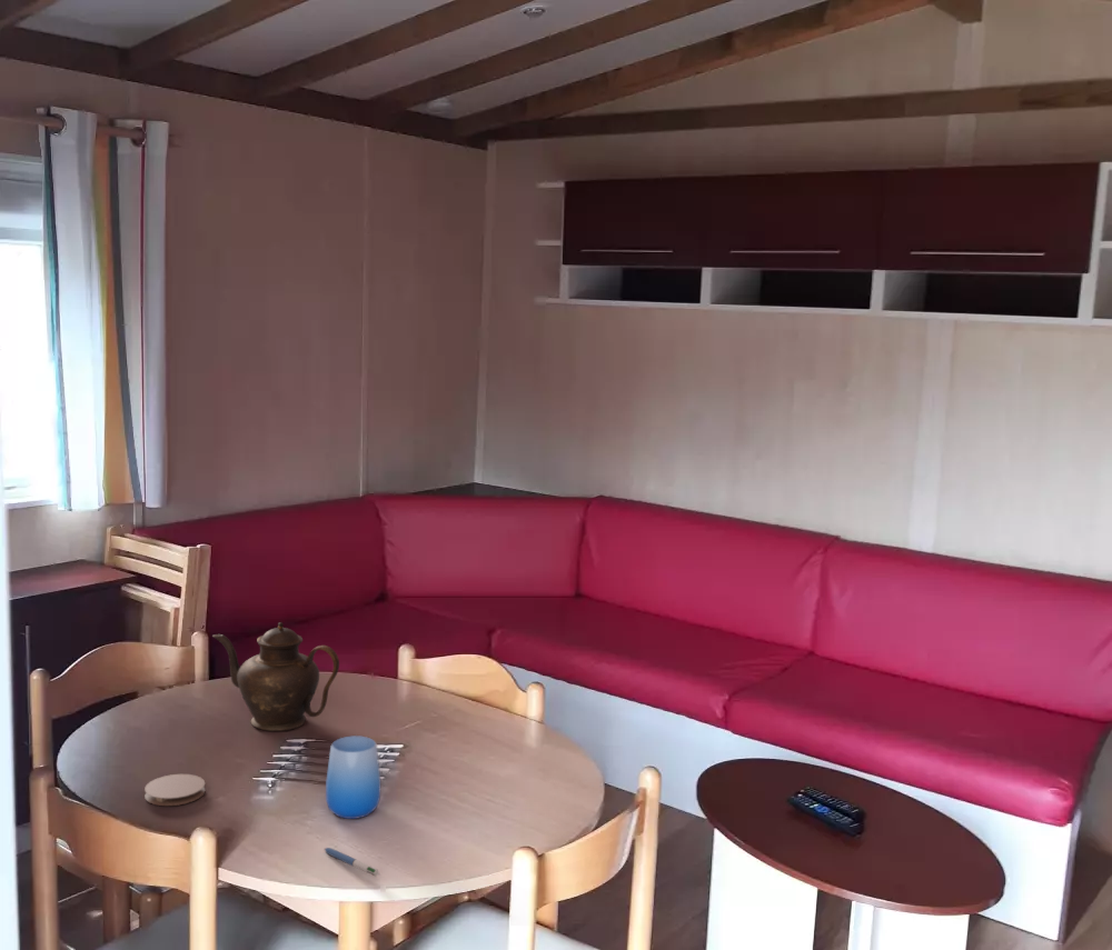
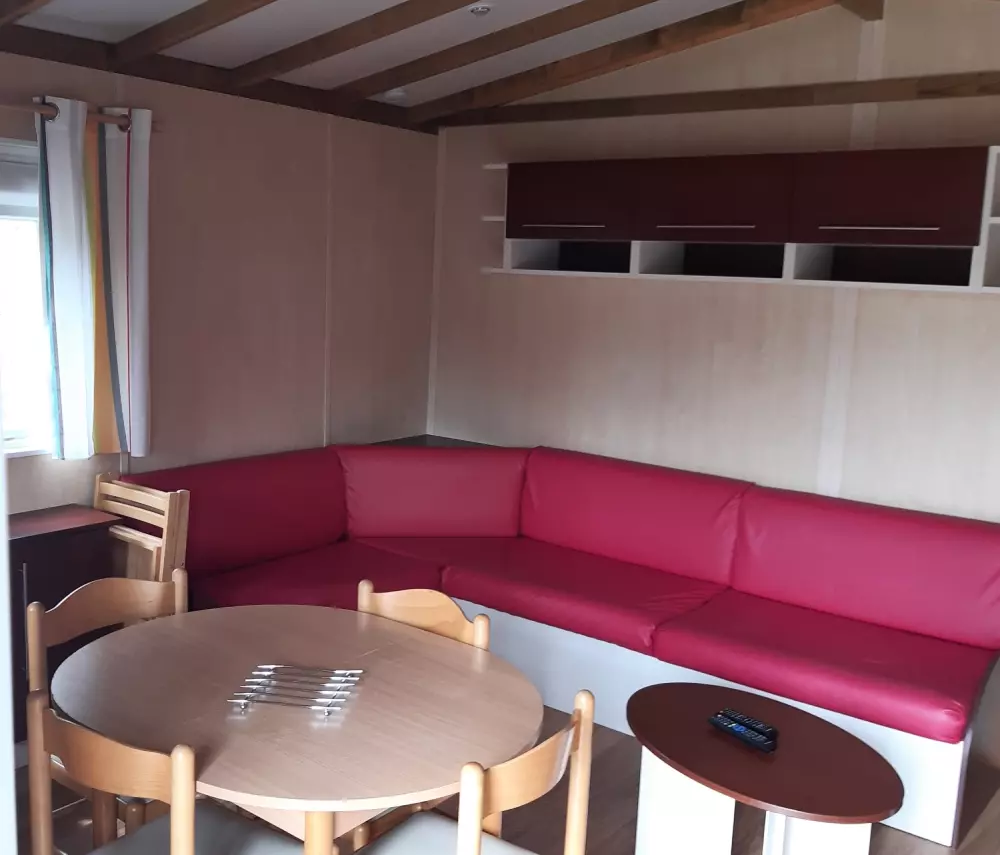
- coaster (175, 789)
- teapot (275, 670)
- cup (353, 777)
- pen (351, 860)
